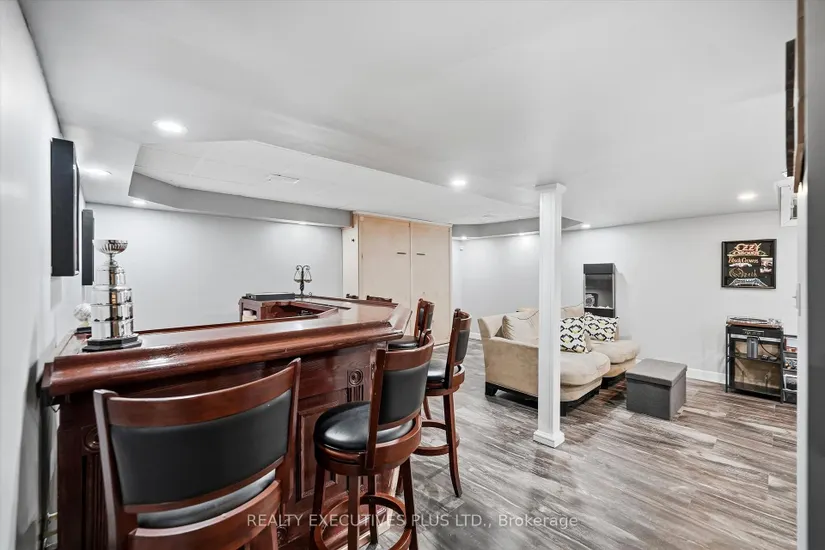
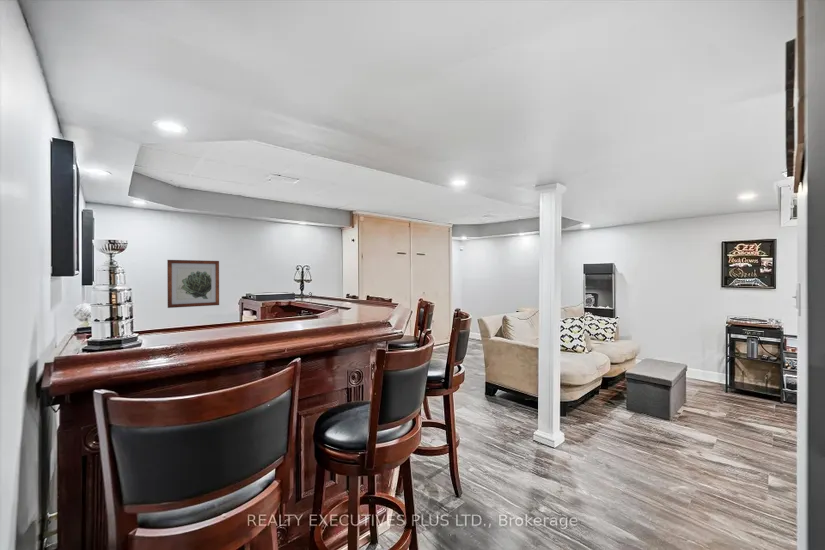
+ wall art (194, 283)
